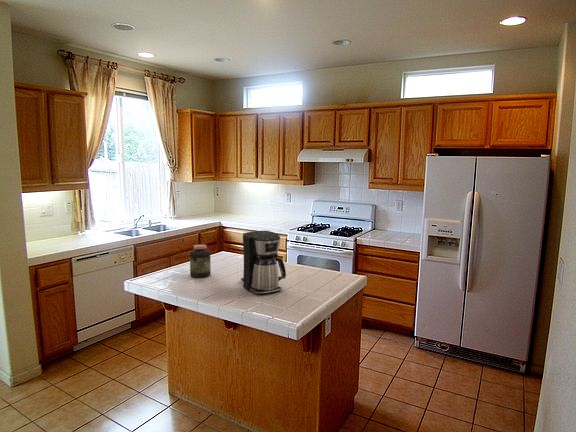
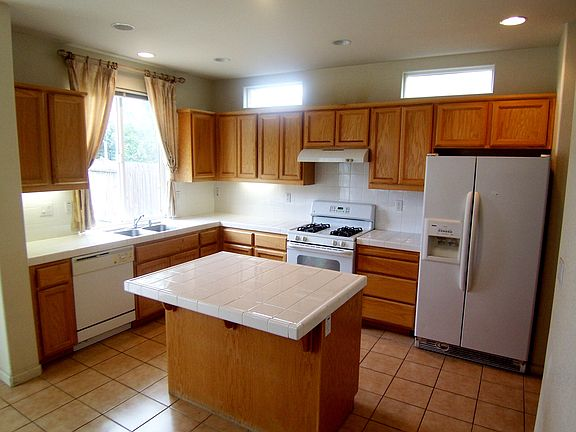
- jar (200, 260)
- coffee maker (263, 259)
